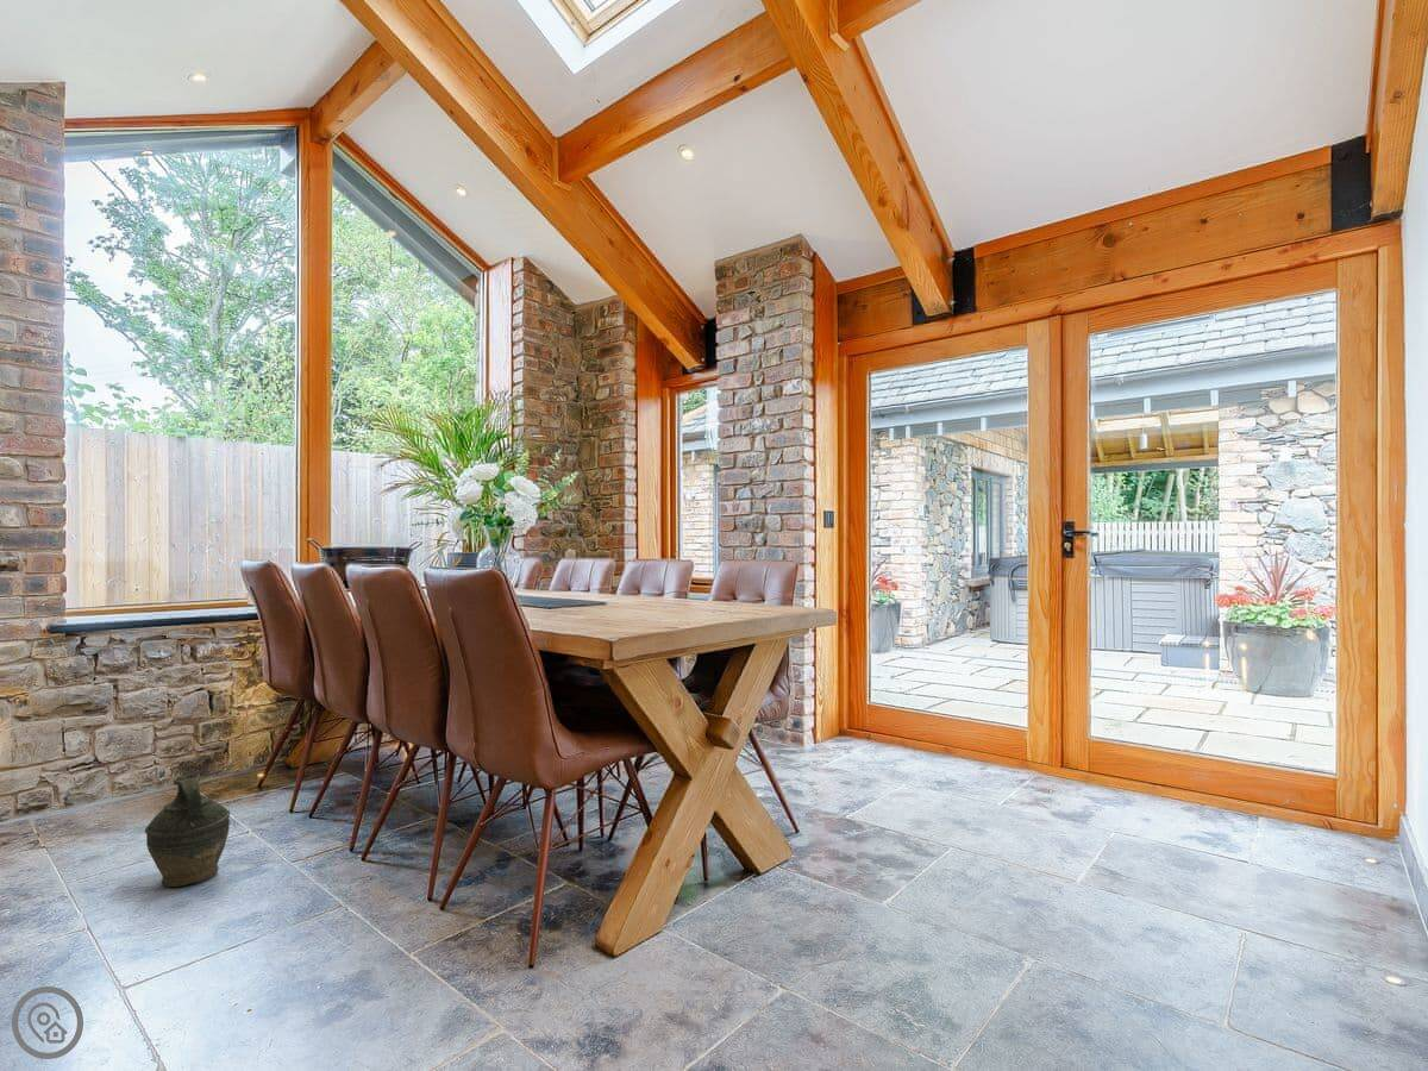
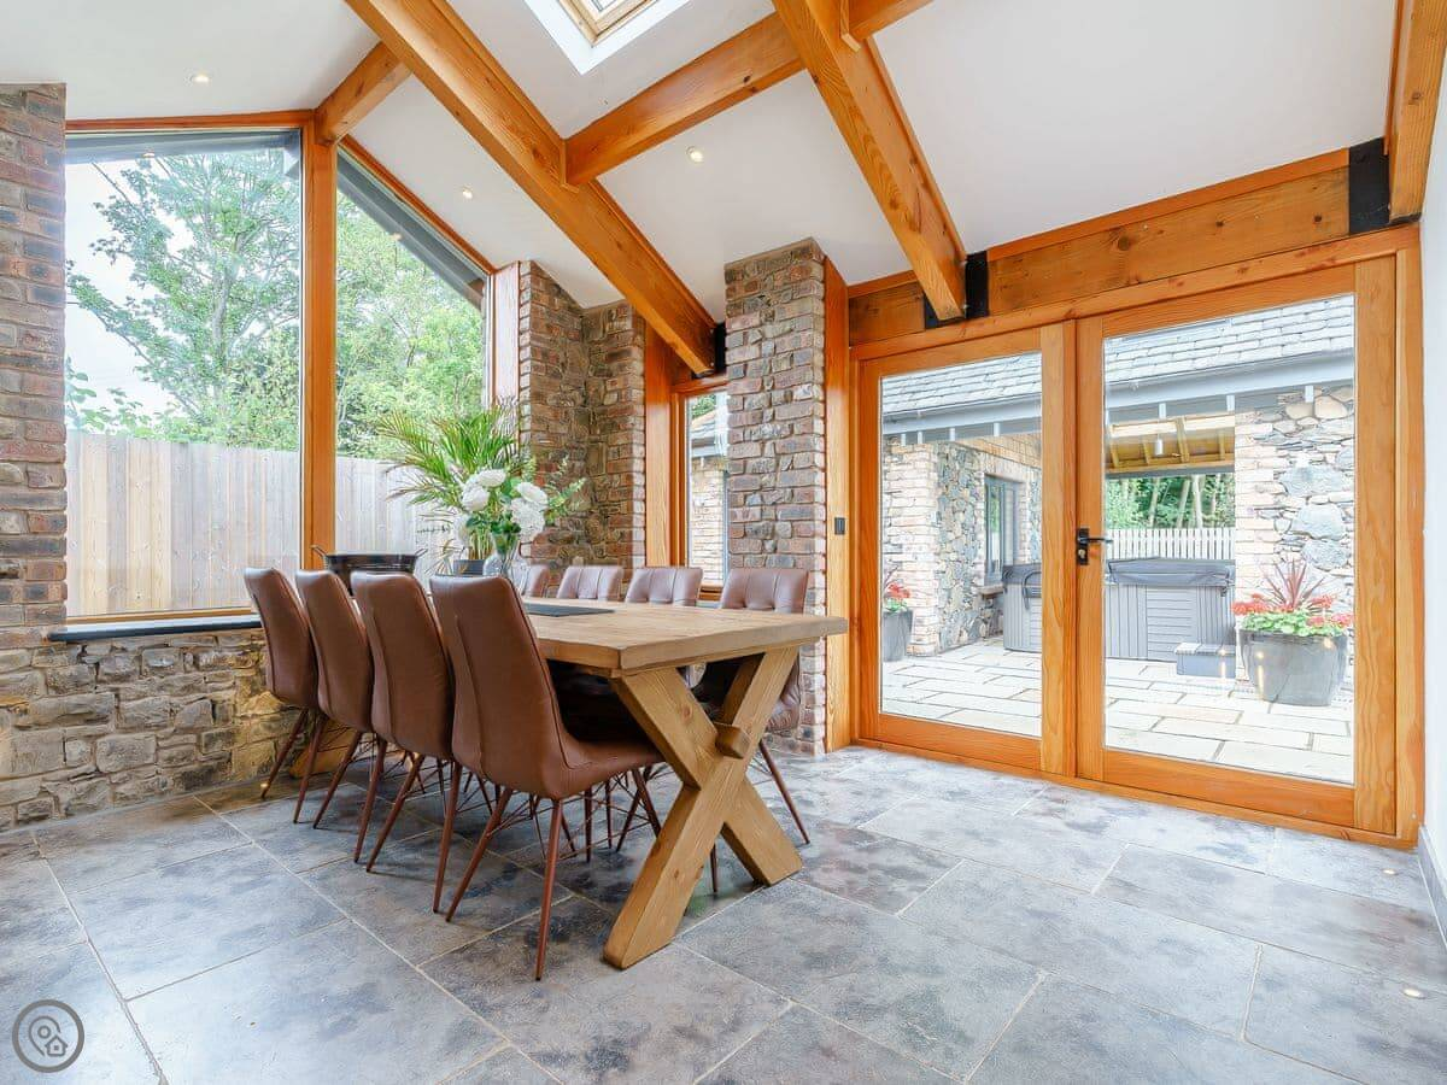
- ceramic jug (188, 827)
